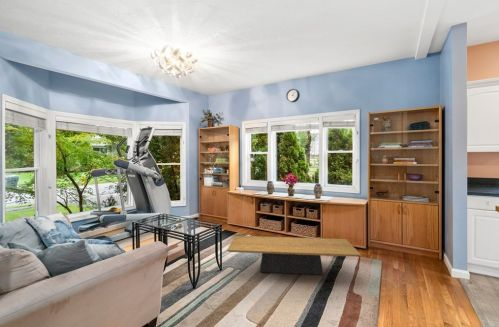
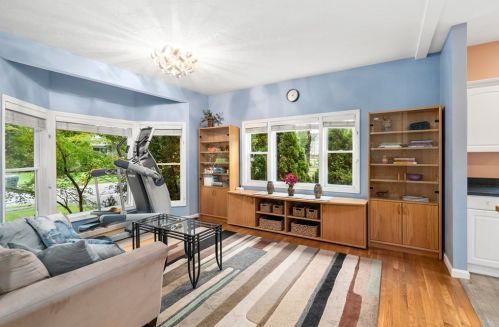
- coffee table (290, 256)
